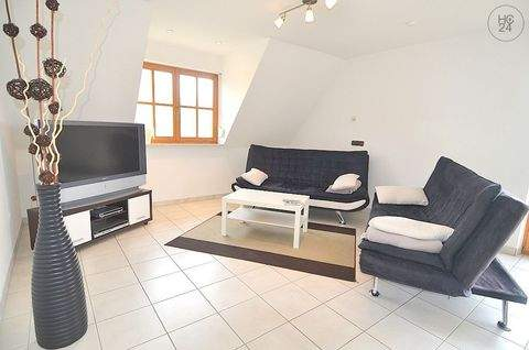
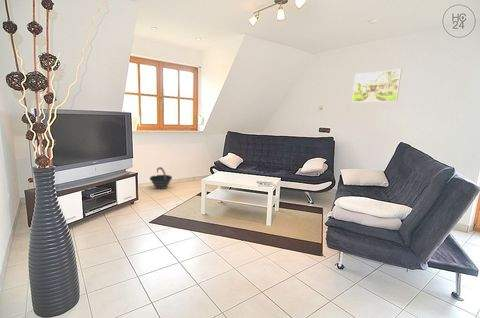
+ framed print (375, 87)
+ bucket (161, 177)
